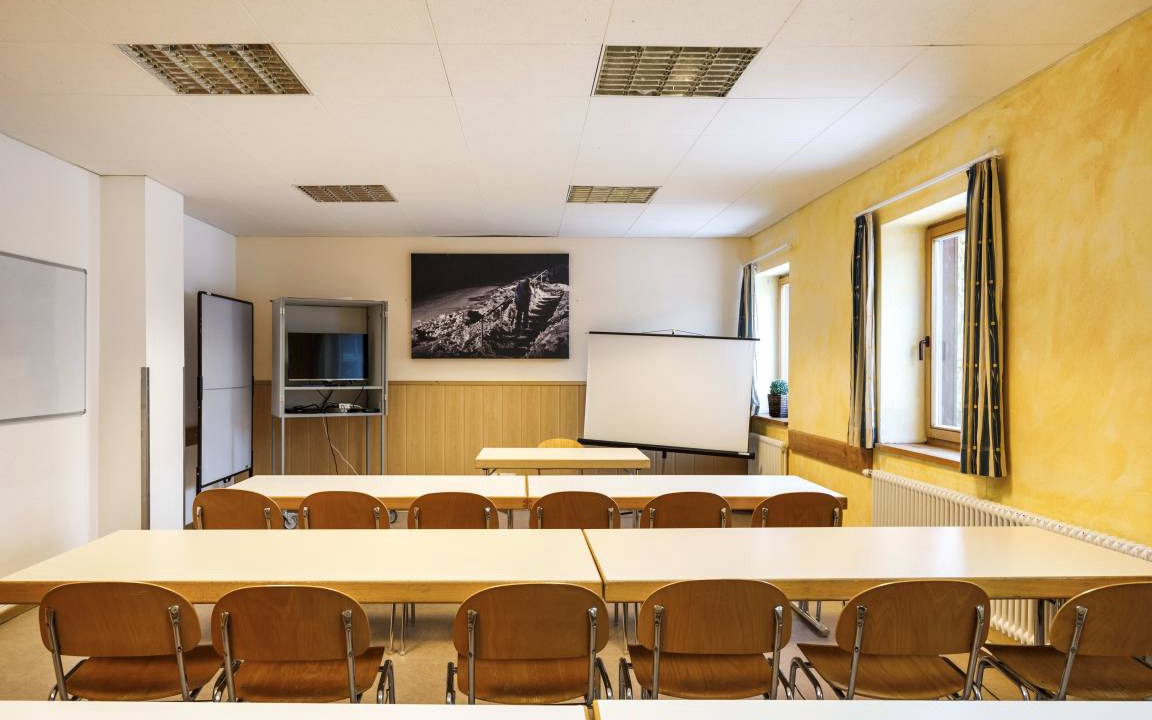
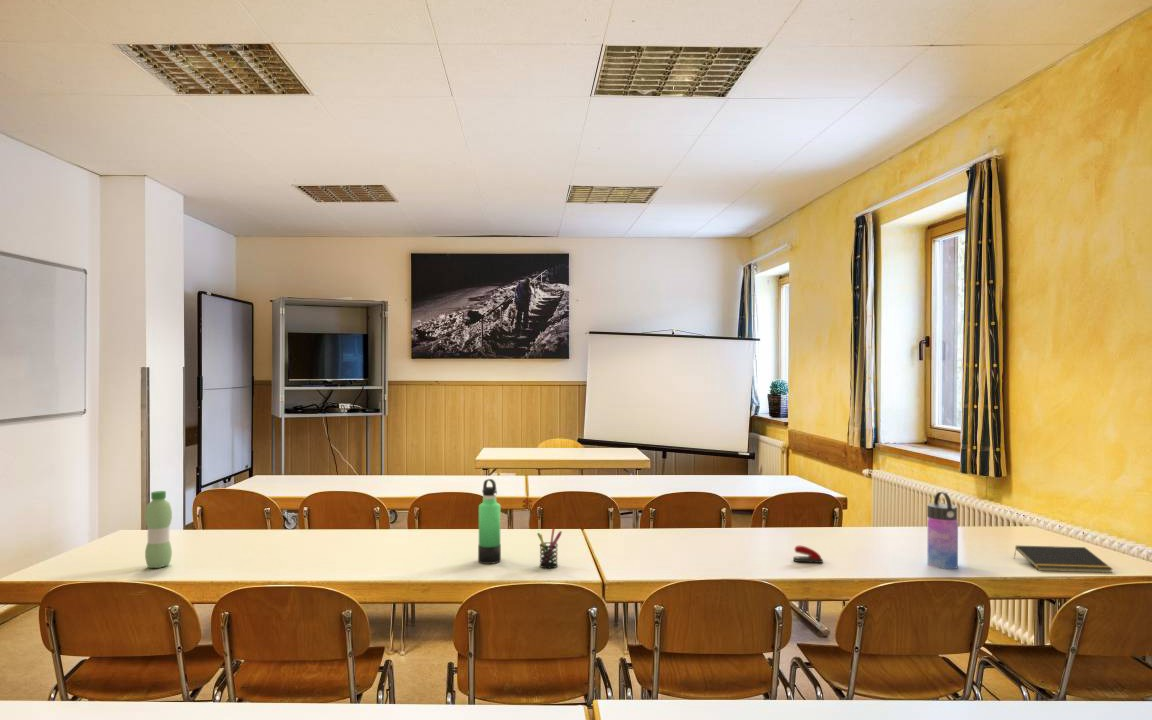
+ stapler (807, 553)
+ water bottle (158, 529)
+ thermos bottle (489, 519)
+ pen holder (547, 546)
+ water bottle (942, 528)
+ notepad (1062, 558)
